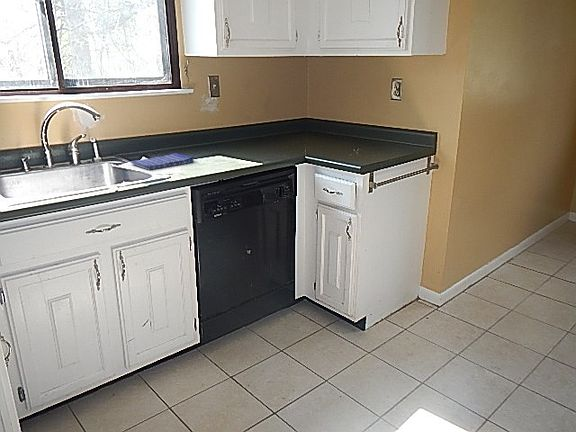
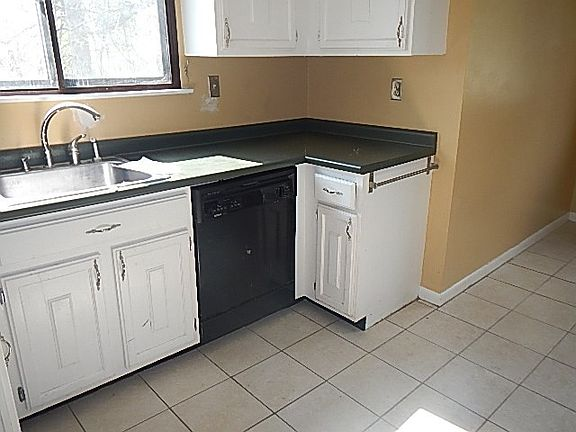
- dish towel (163, 160)
